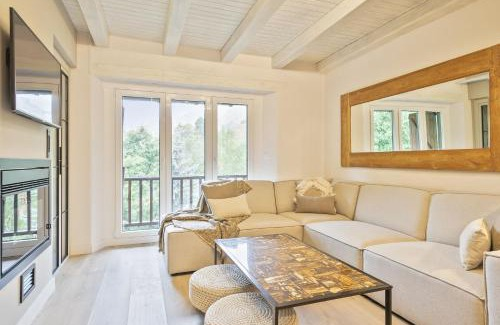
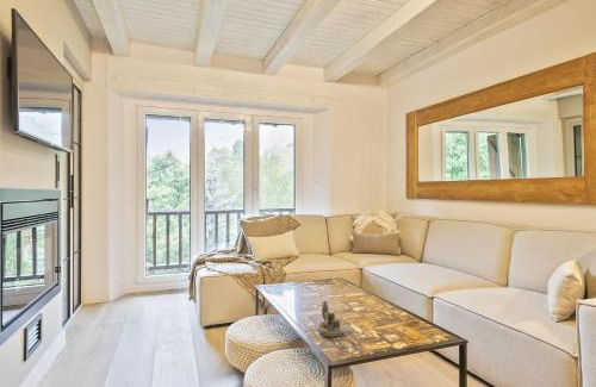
+ succulent planter (330, 316)
